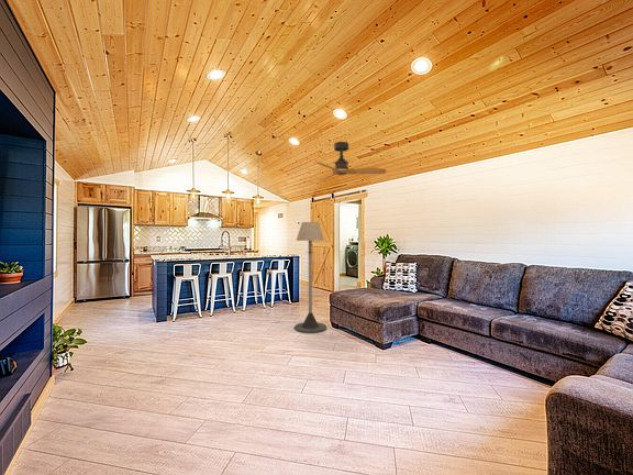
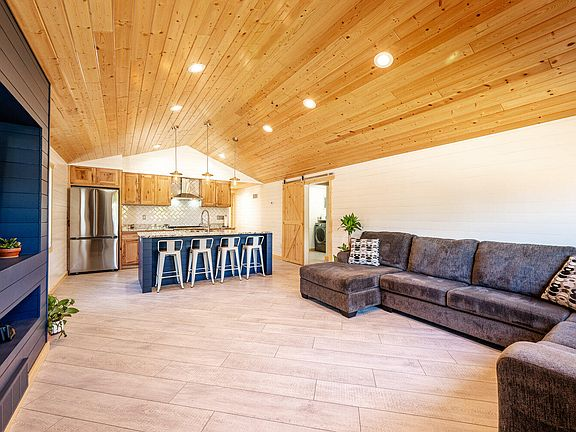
- ceiling fan (347, 162)
- floor lamp (310, 275)
